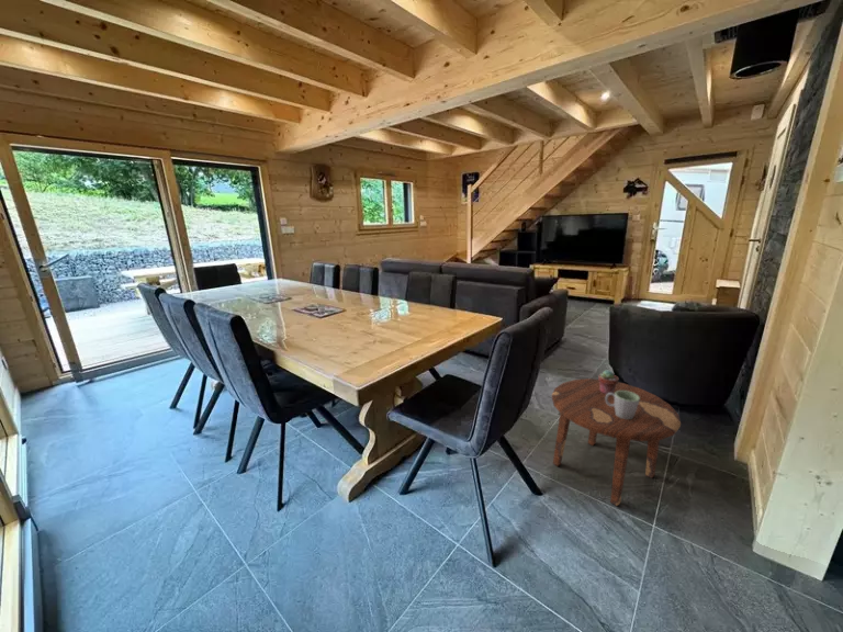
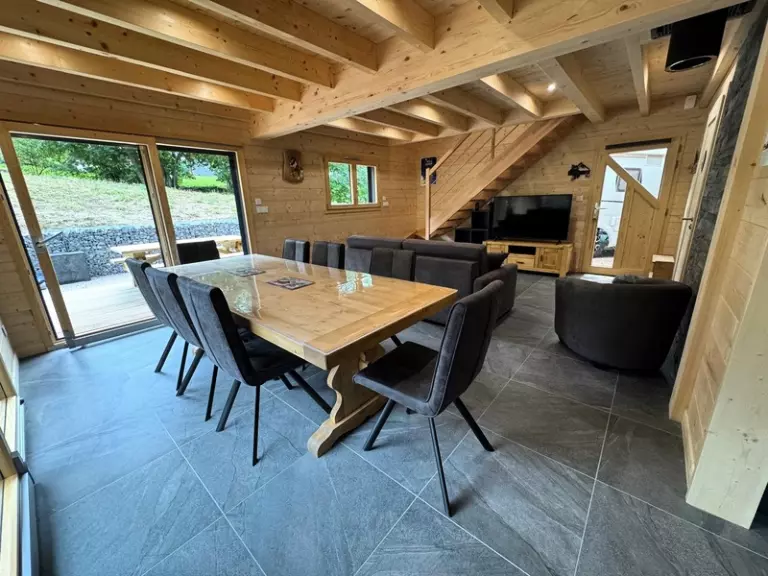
- potted succulent (607, 381)
- mug (620, 403)
- side table (606, 435)
